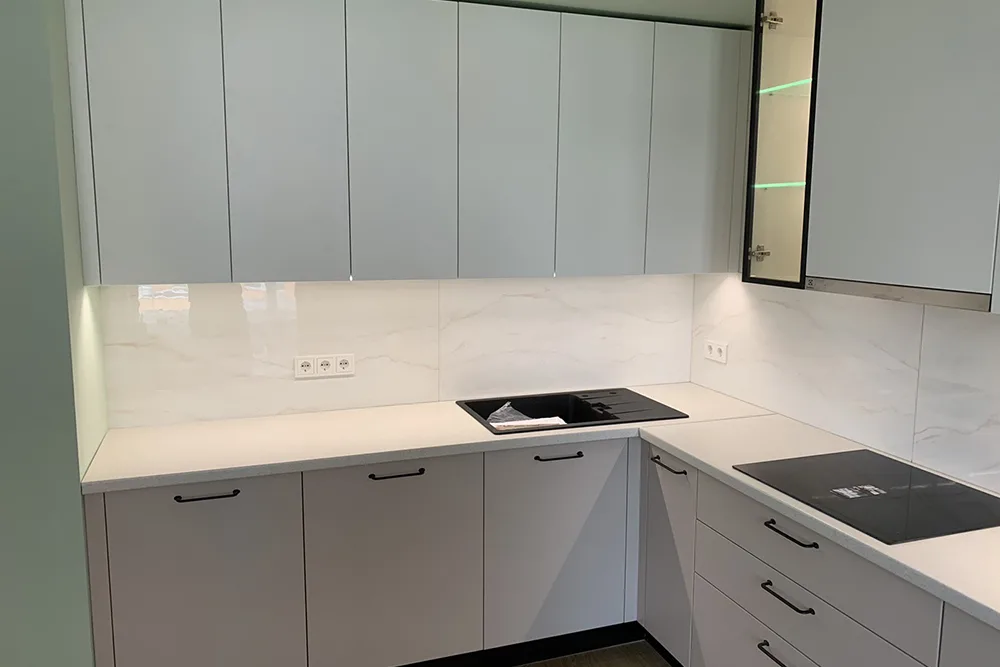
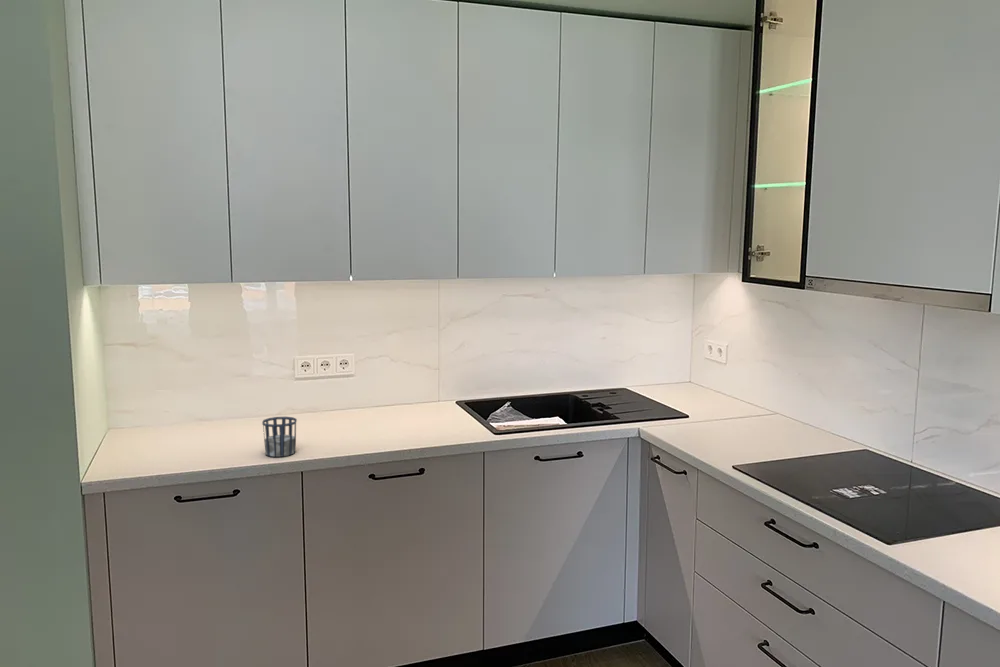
+ cup (280, 436)
